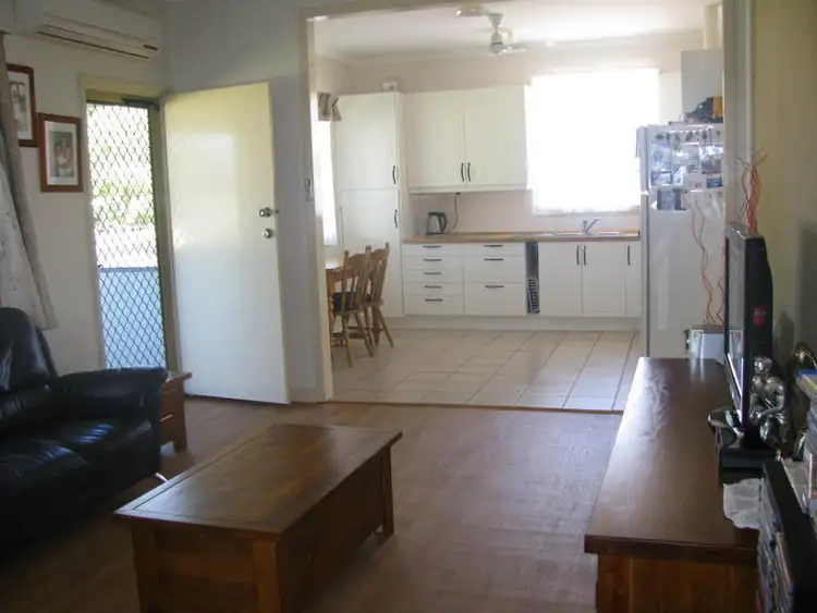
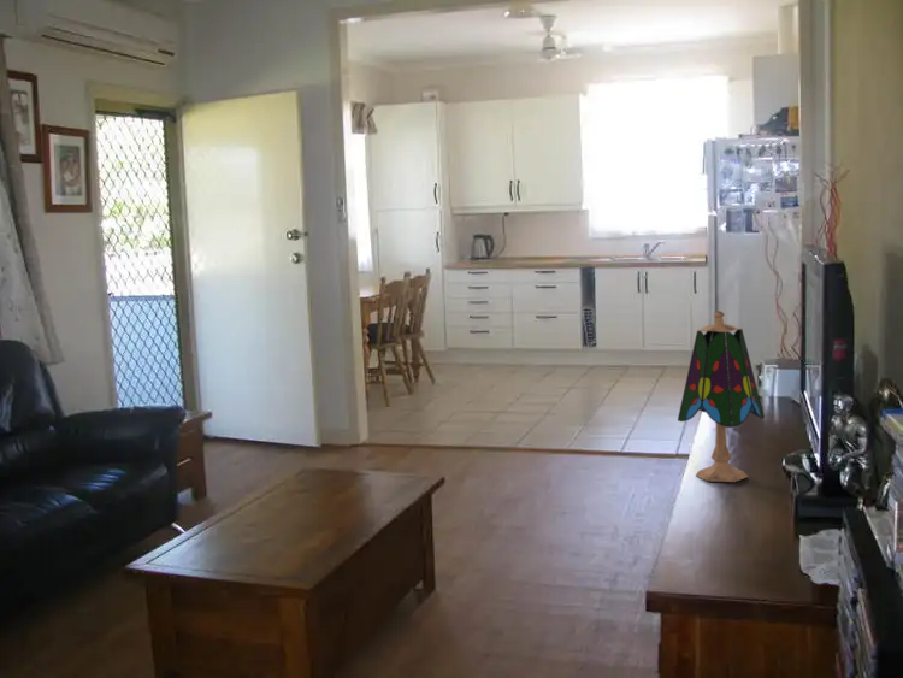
+ table lamp (720, 394)
